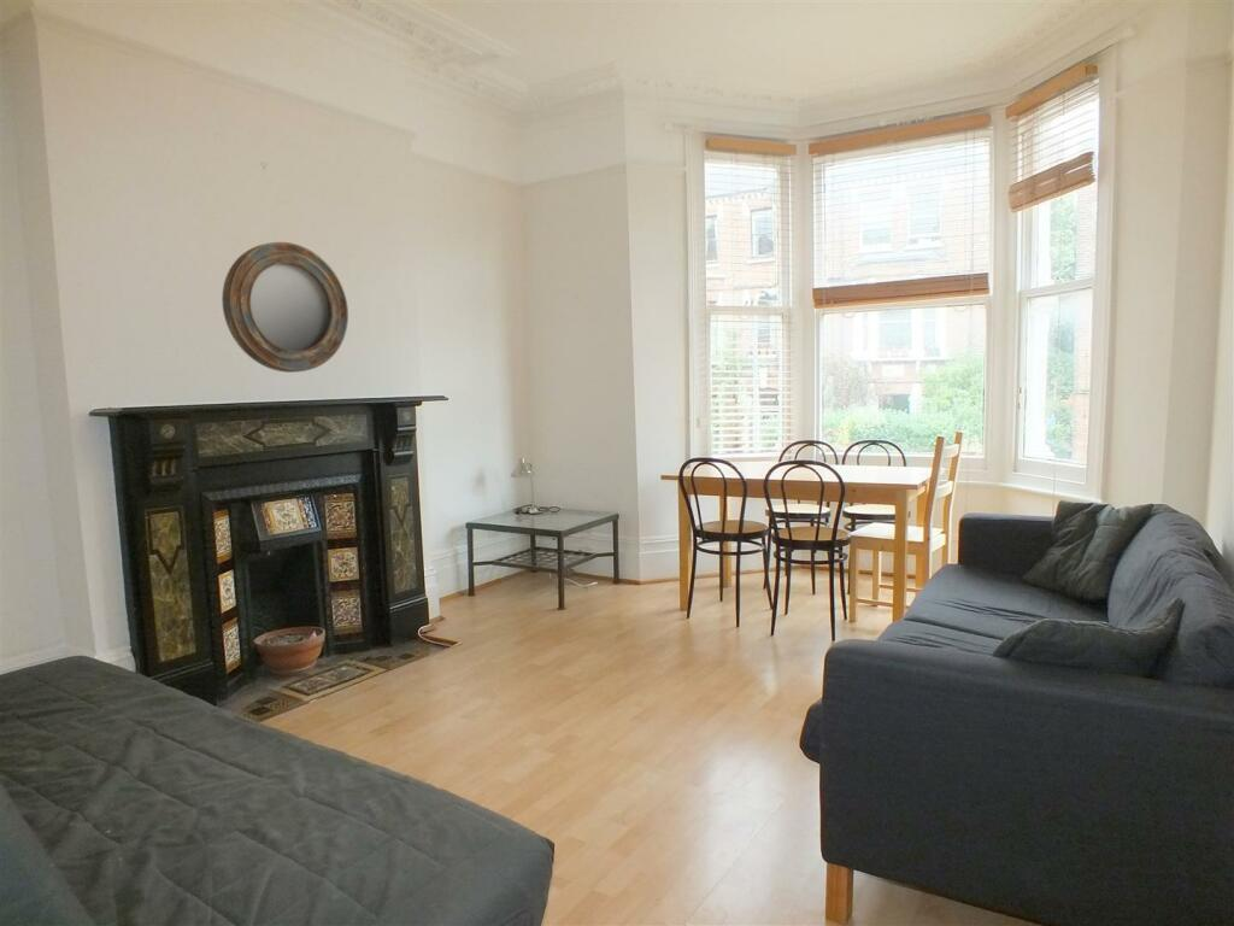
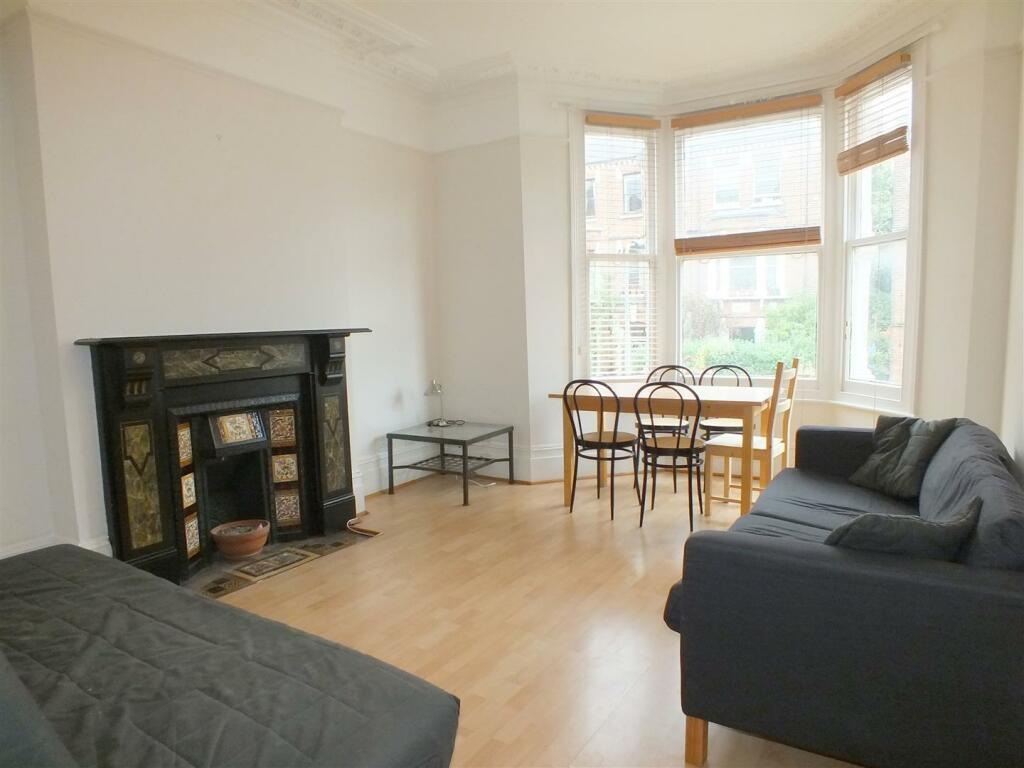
- home mirror (289, 307)
